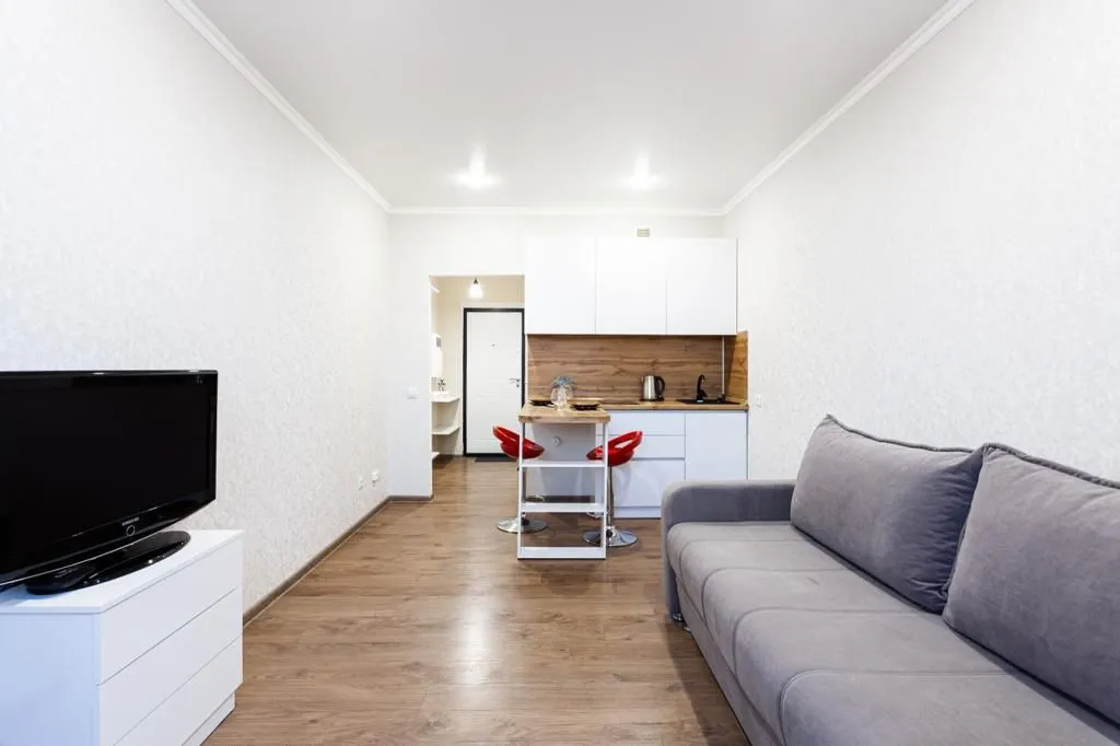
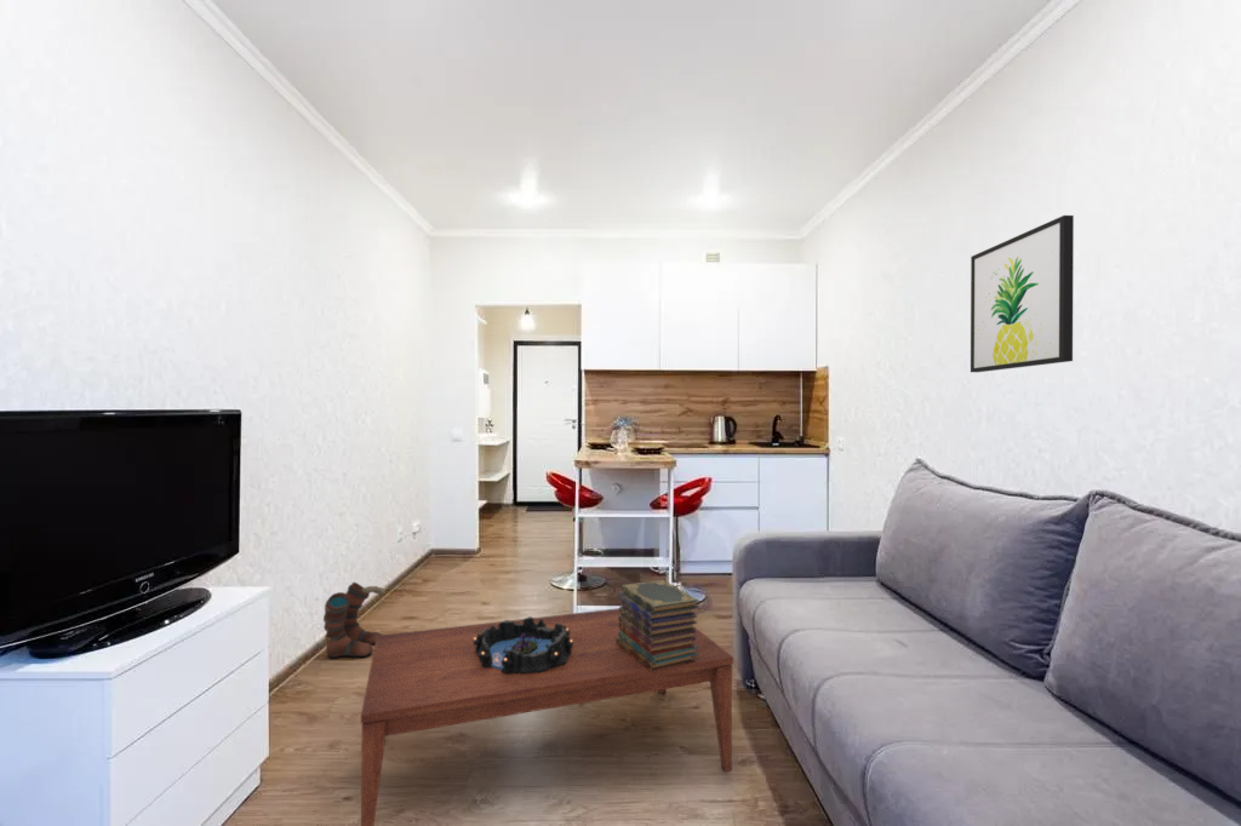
+ book stack (657, 621)
+ coffee table (547, 700)
+ decorative bowl (525, 641)
+ wall art (1016, 303)
+ boots (356, 614)
